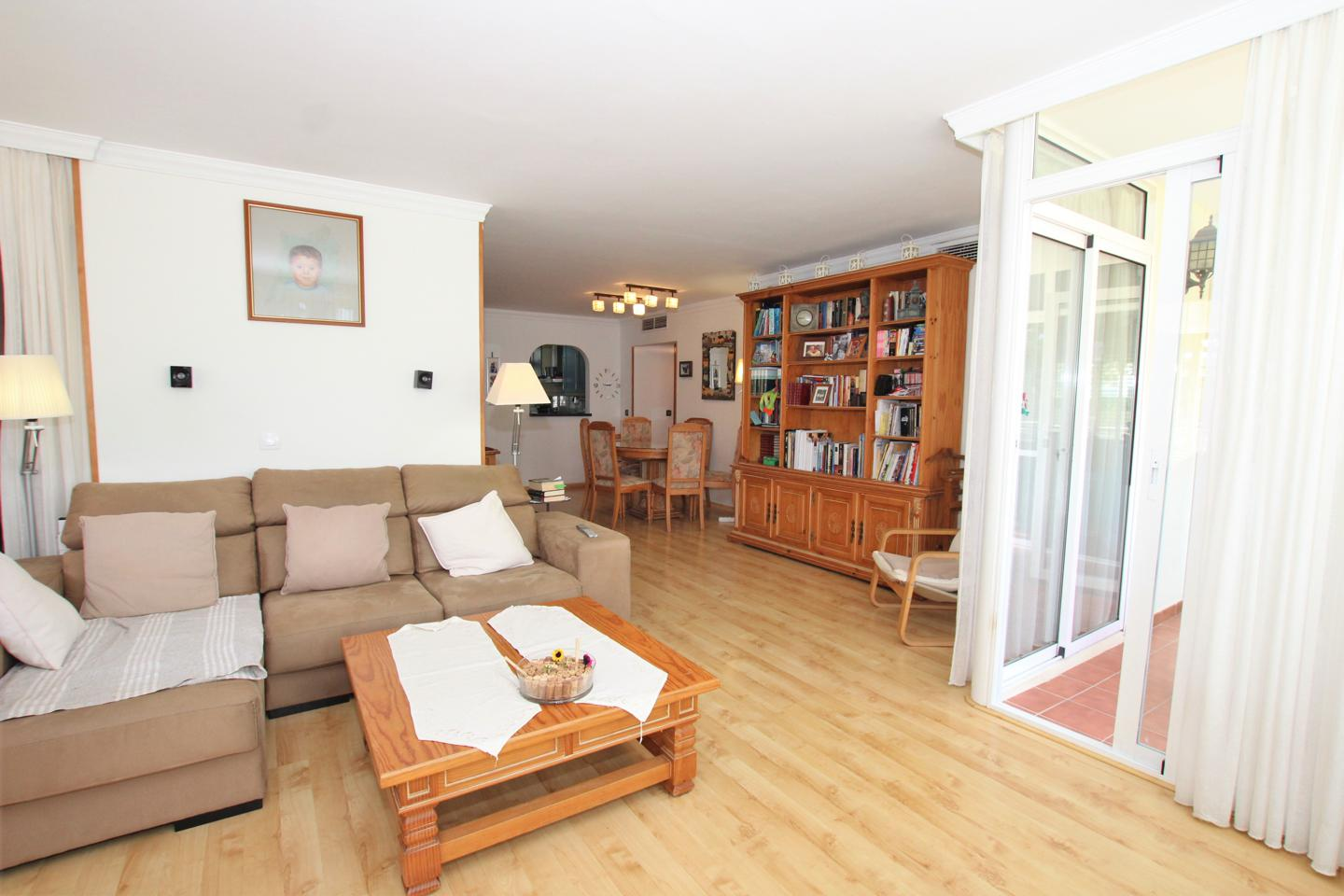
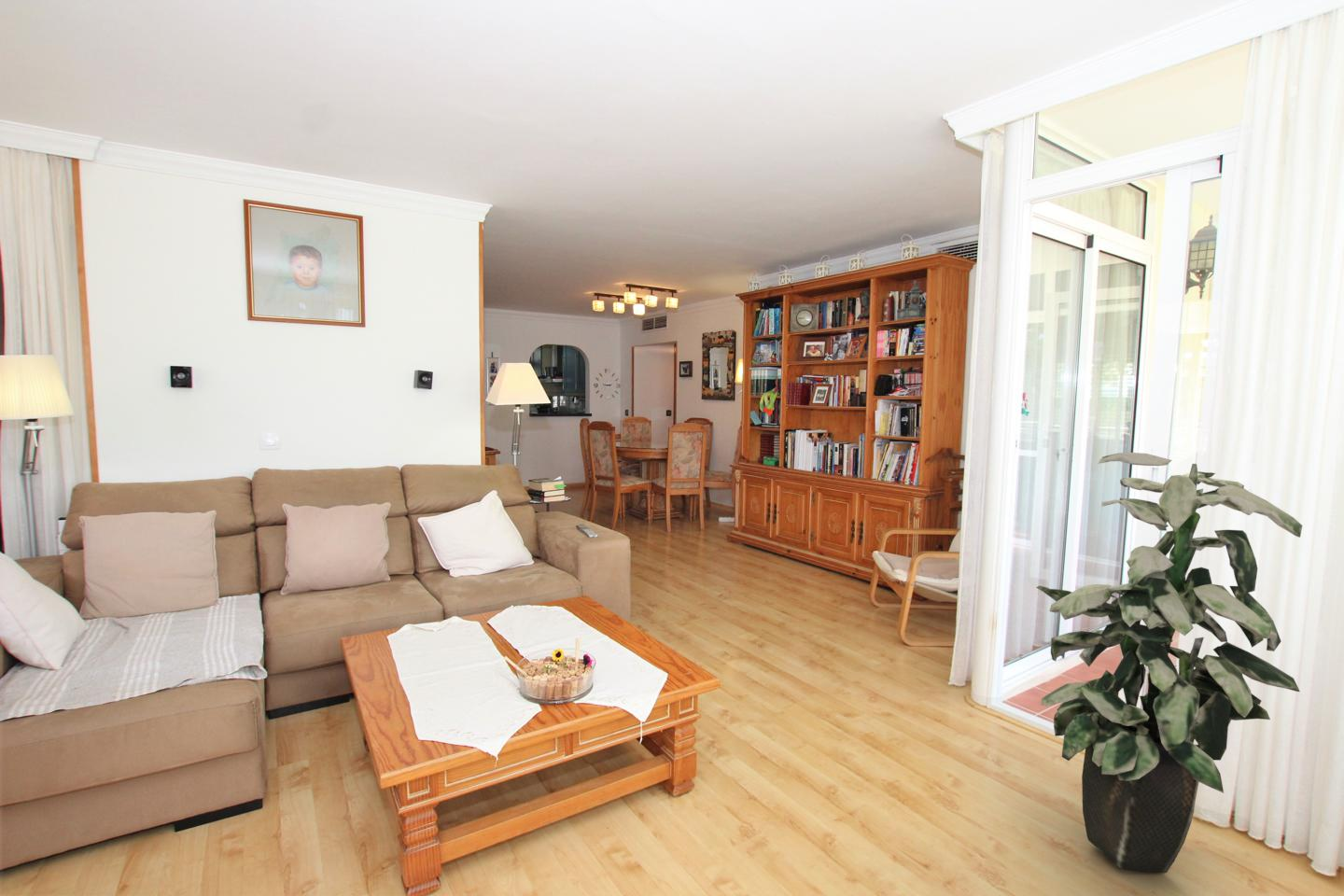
+ indoor plant (1147, 654)
